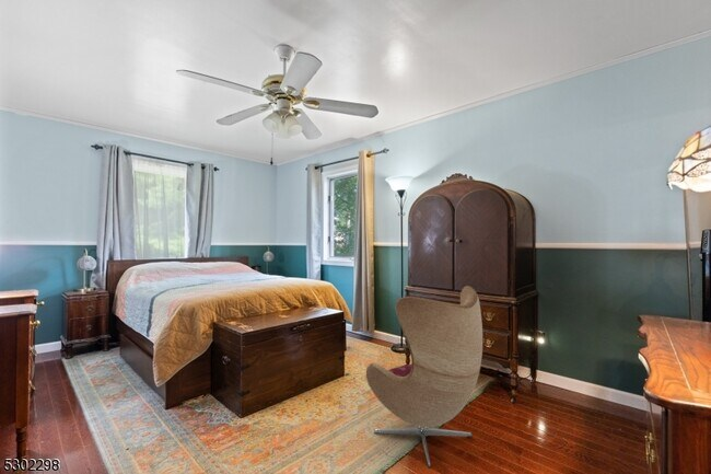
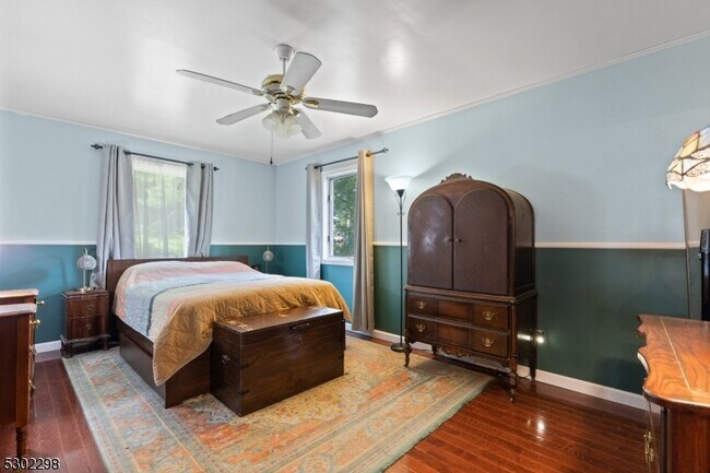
- armchair (426, 362)
